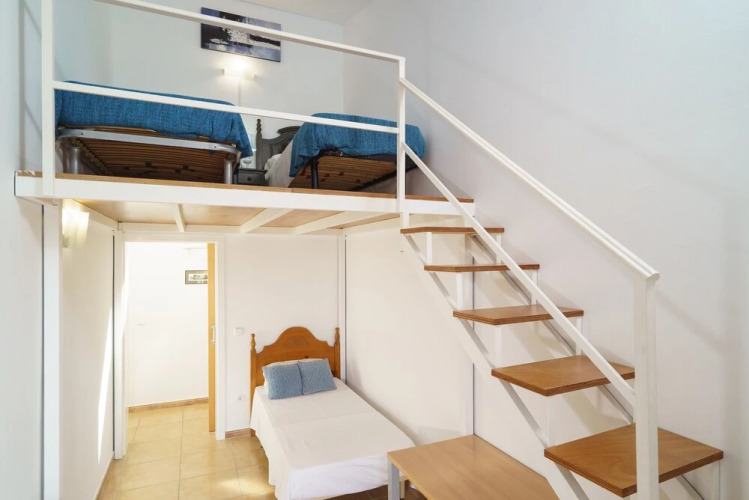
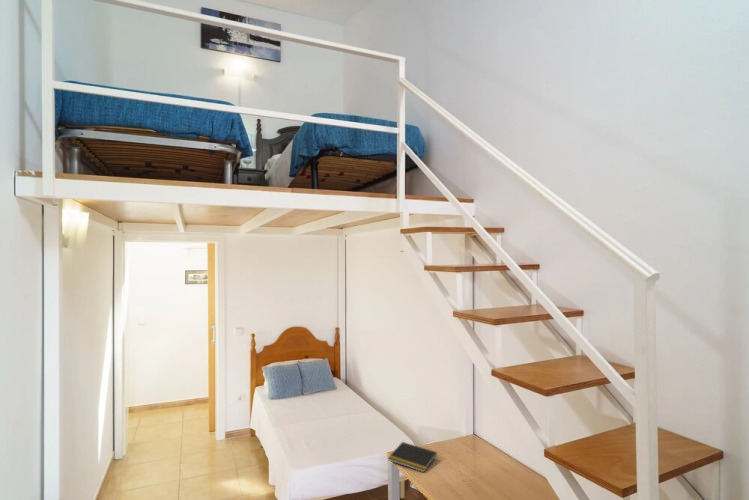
+ notepad (412, 456)
